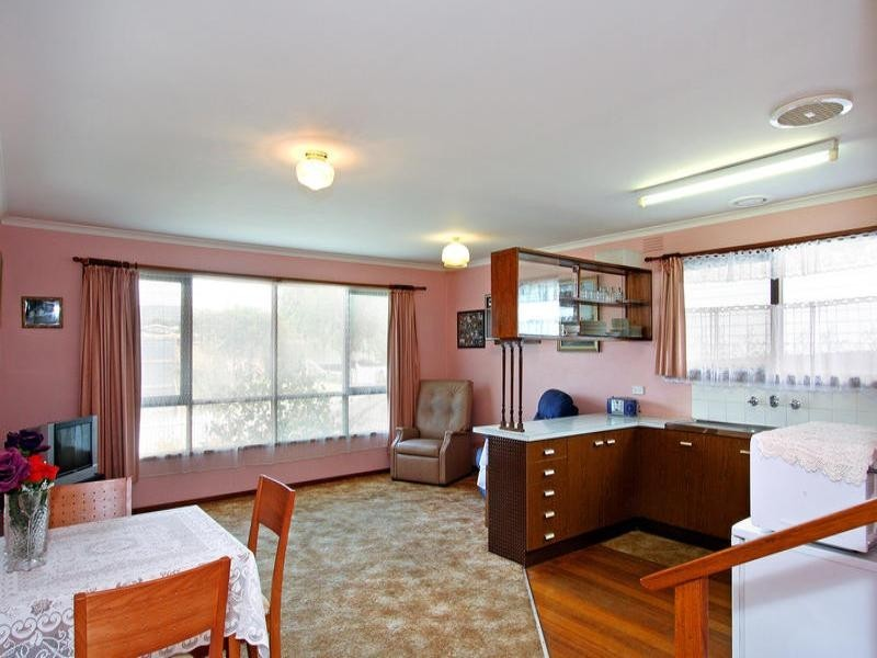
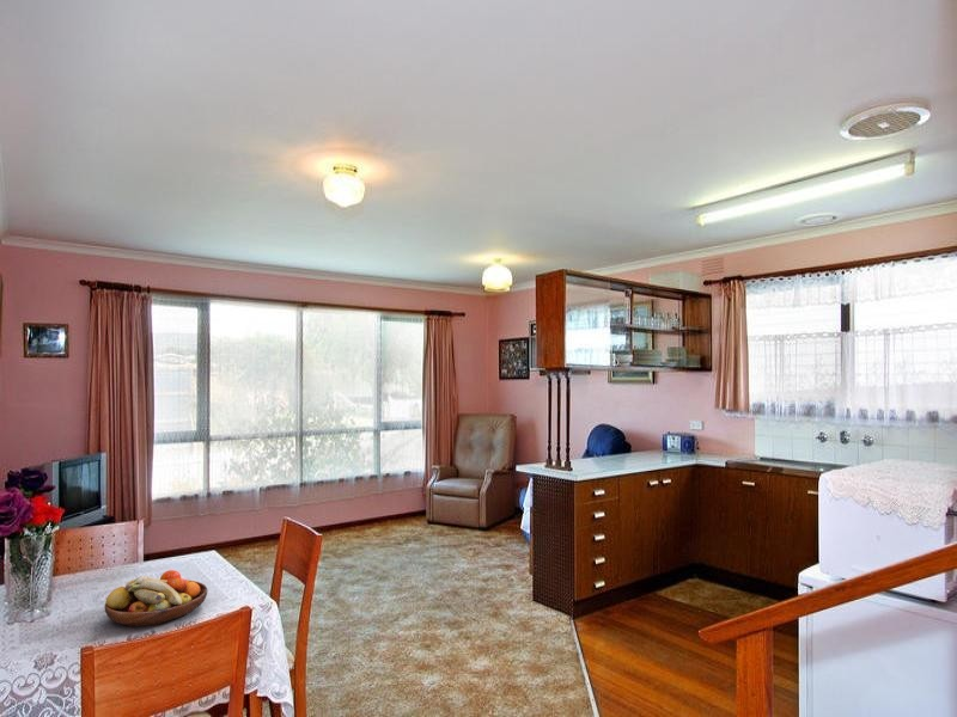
+ fruit bowl (158, 592)
